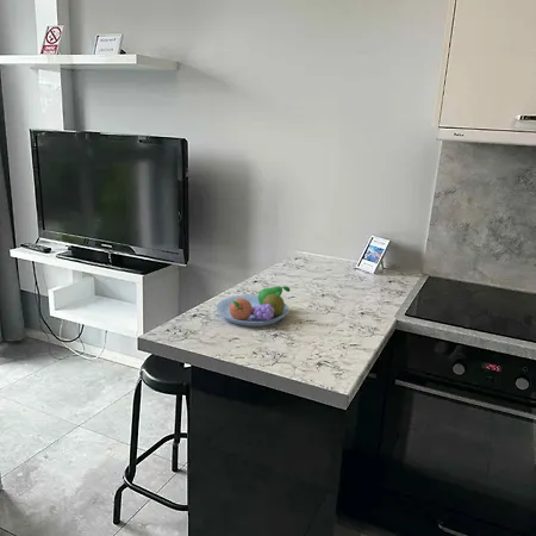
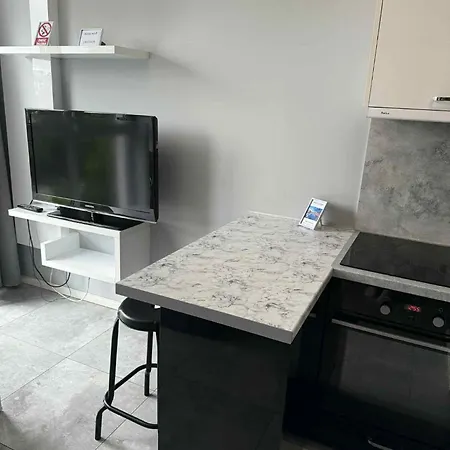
- fruit bowl (255, 300)
